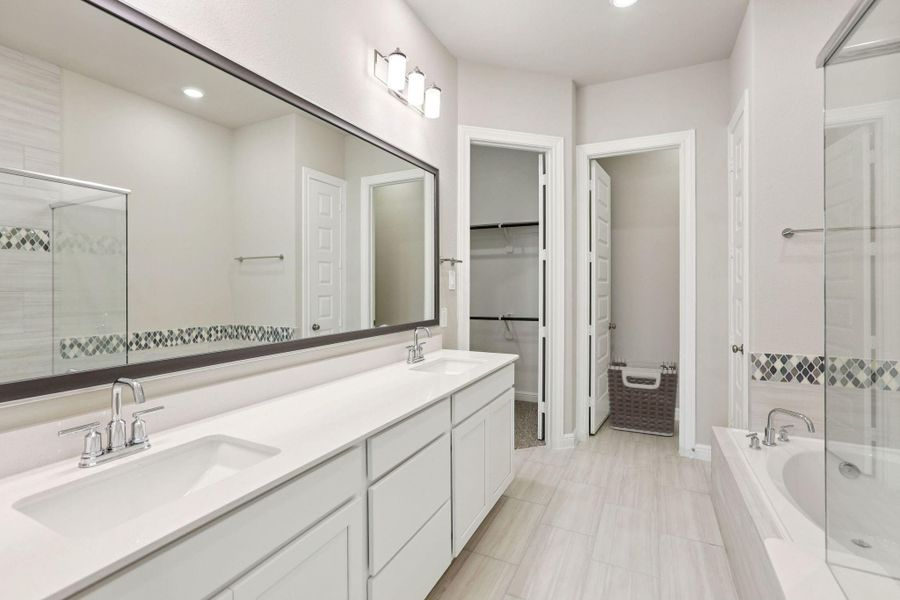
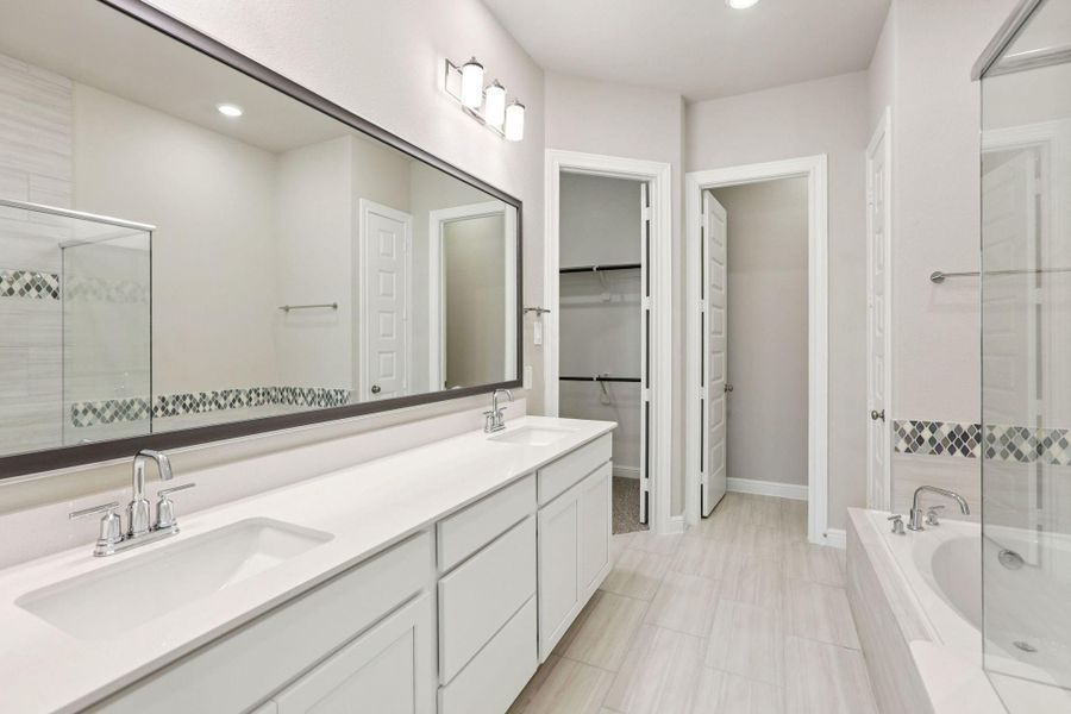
- clothes hamper (642, 394)
